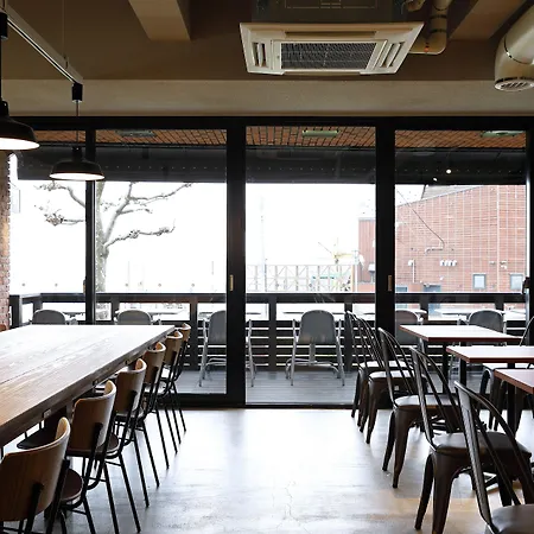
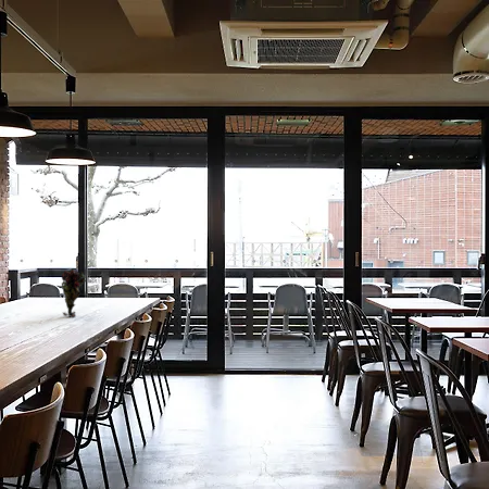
+ flower (73, 292)
